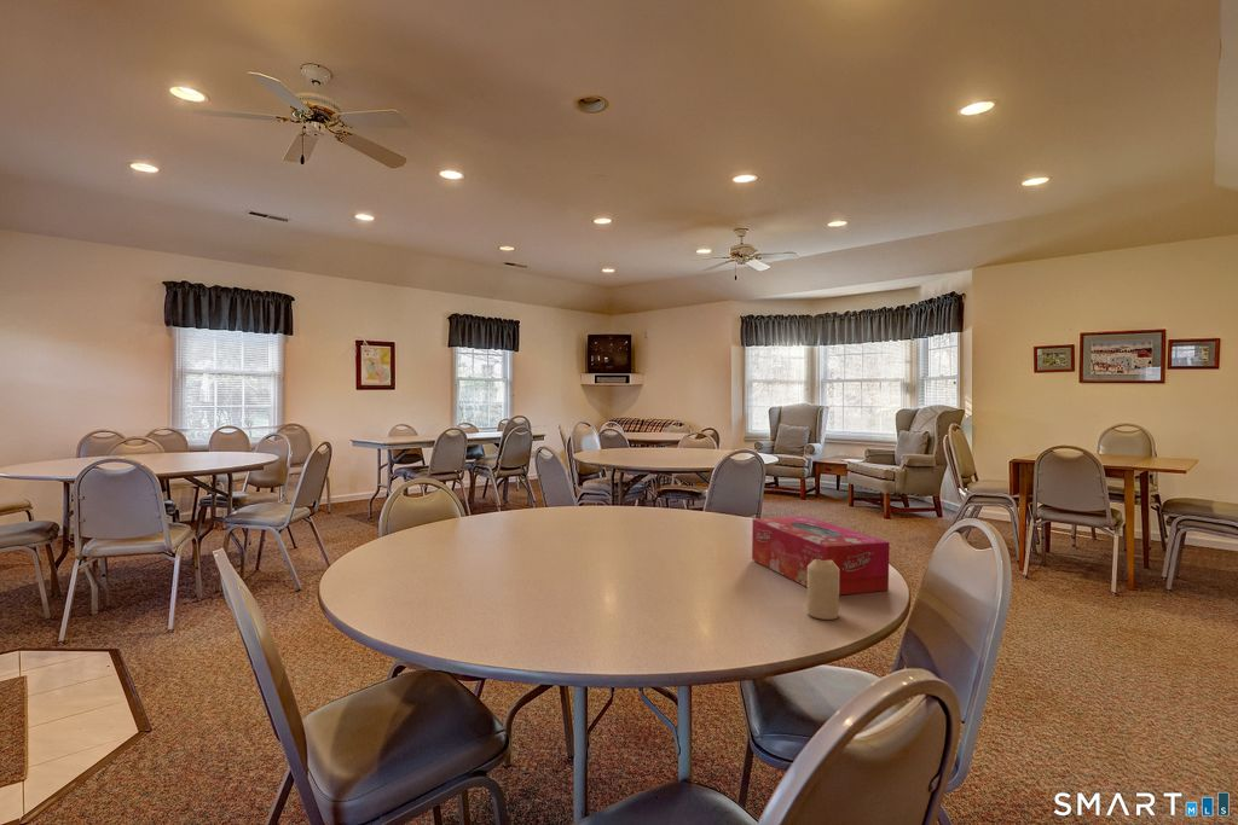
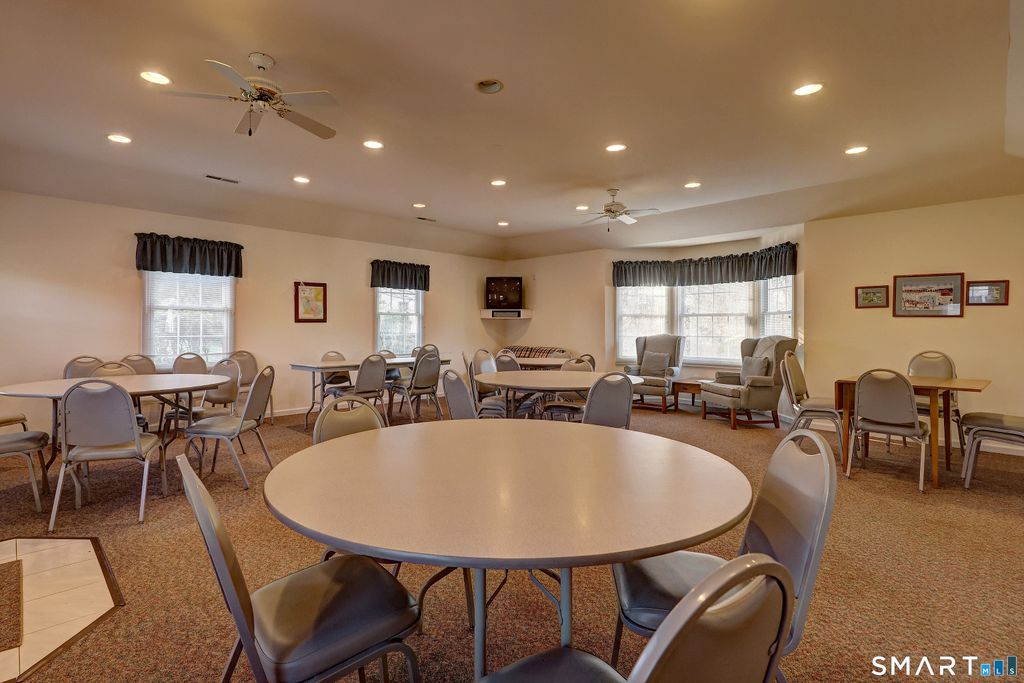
- candle (822, 587)
- tissue box (814, 551)
